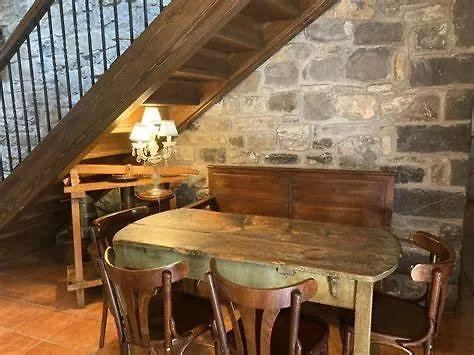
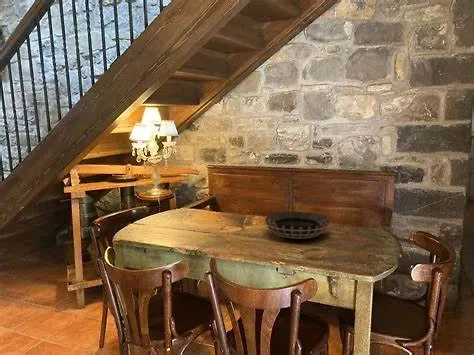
+ decorative bowl (297, 226)
